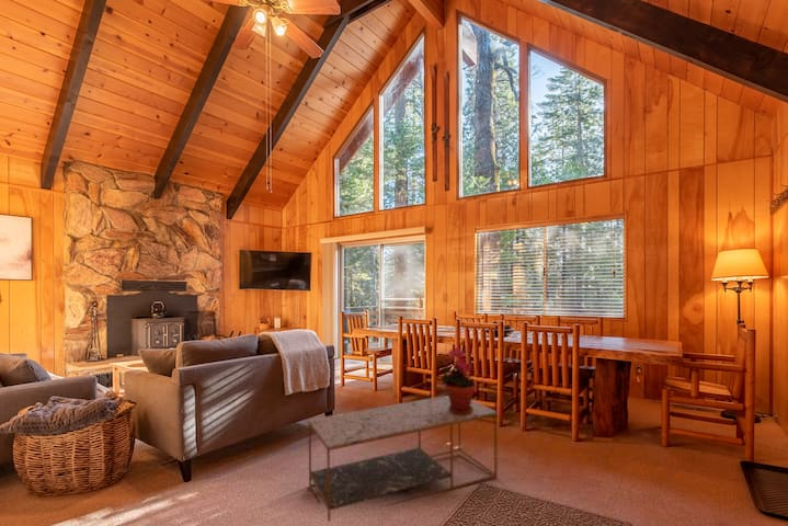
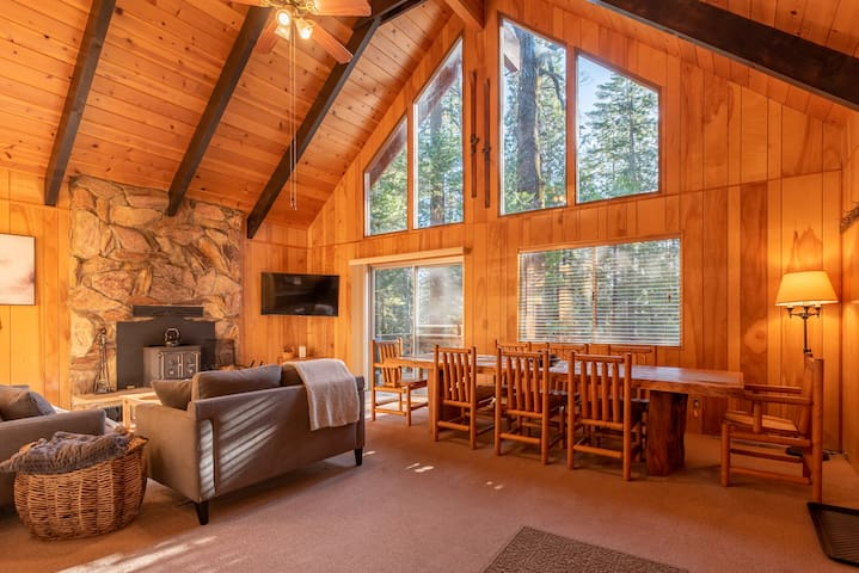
- coffee table (404, 450)
- potted plant (458, 379)
